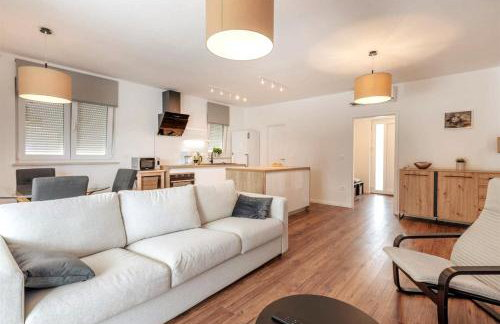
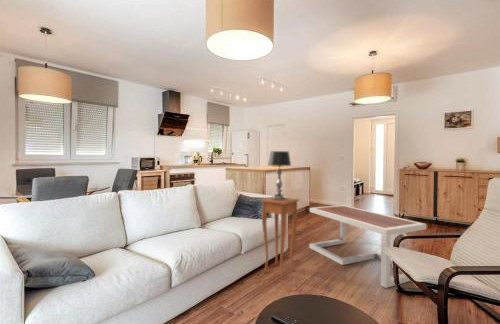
+ side table (281, 235)
+ coffee table (363, 228)
+ table lamp (279, 175)
